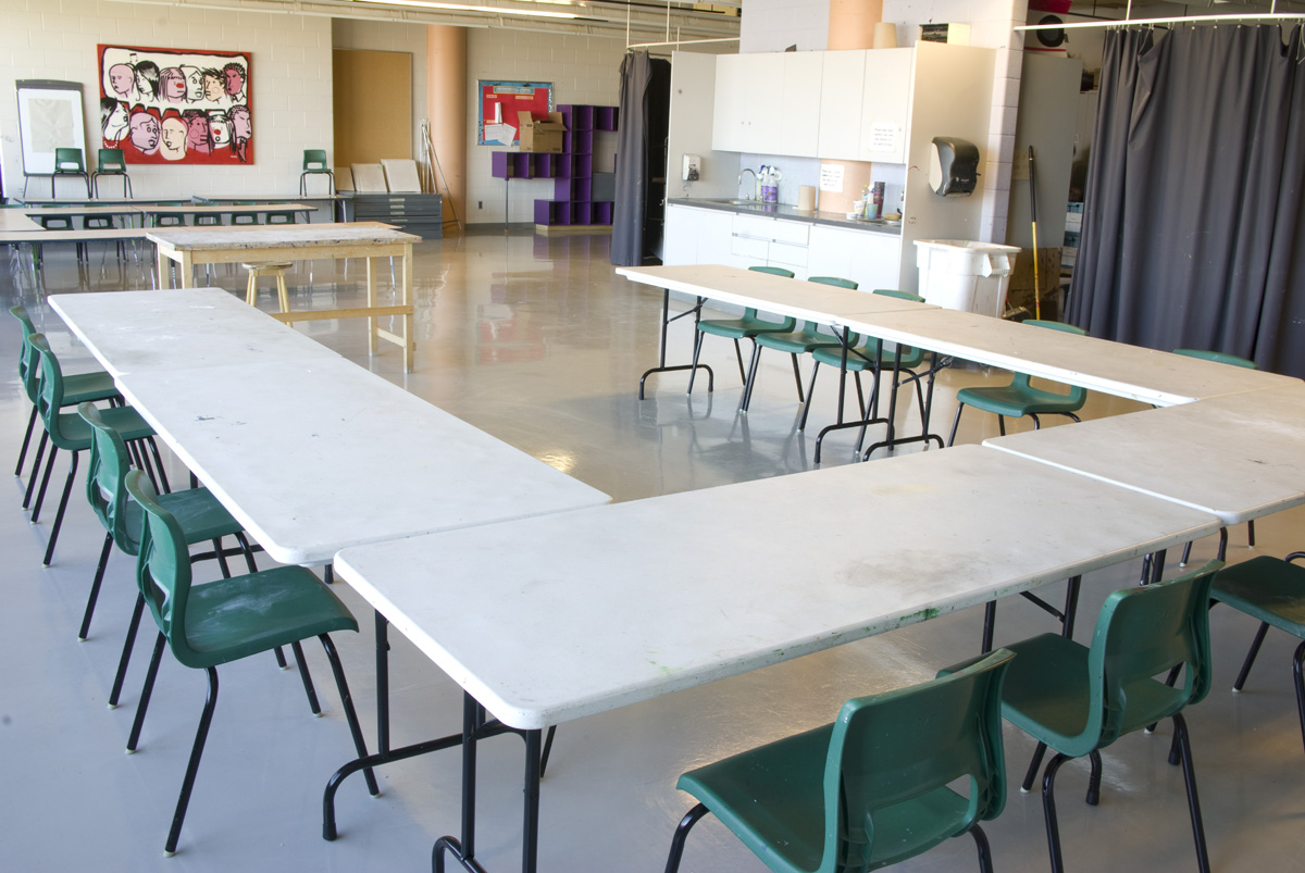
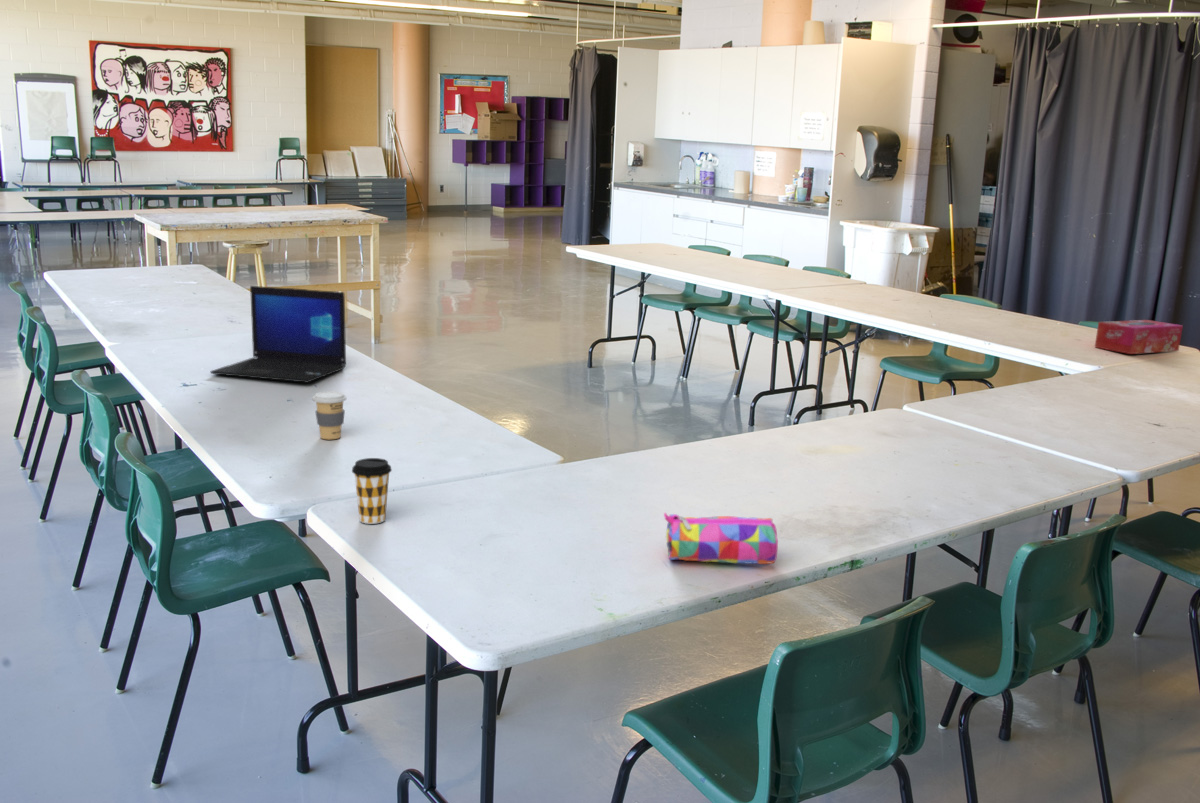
+ tissue box (1138, 336)
+ coffee cup (330, 415)
+ coffee cup (372, 491)
+ laptop (279, 332)
+ pencil case (720, 538)
